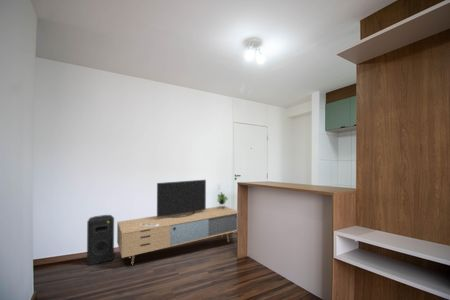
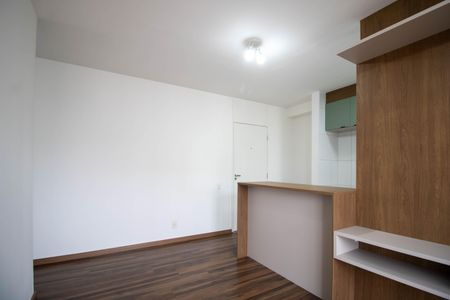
- speaker (100, 238)
- media console (183, 215)
